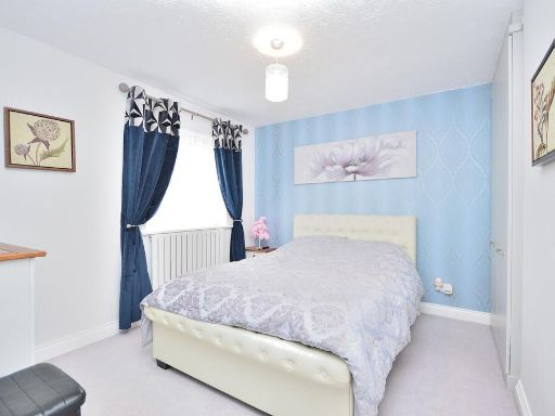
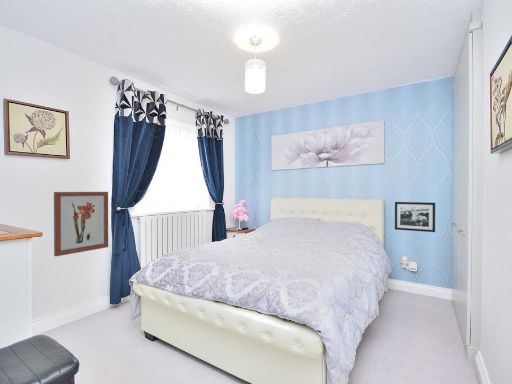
+ wall art (83, 221)
+ picture frame (414, 216)
